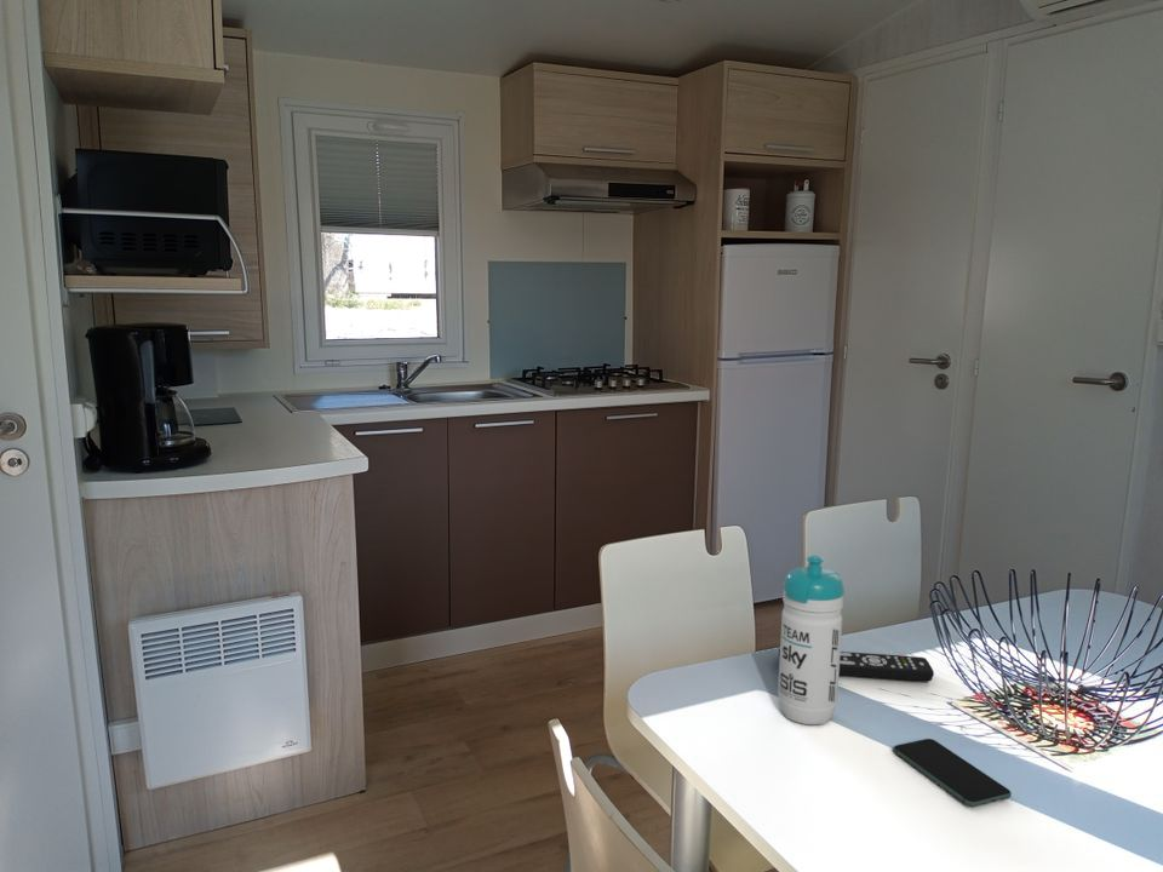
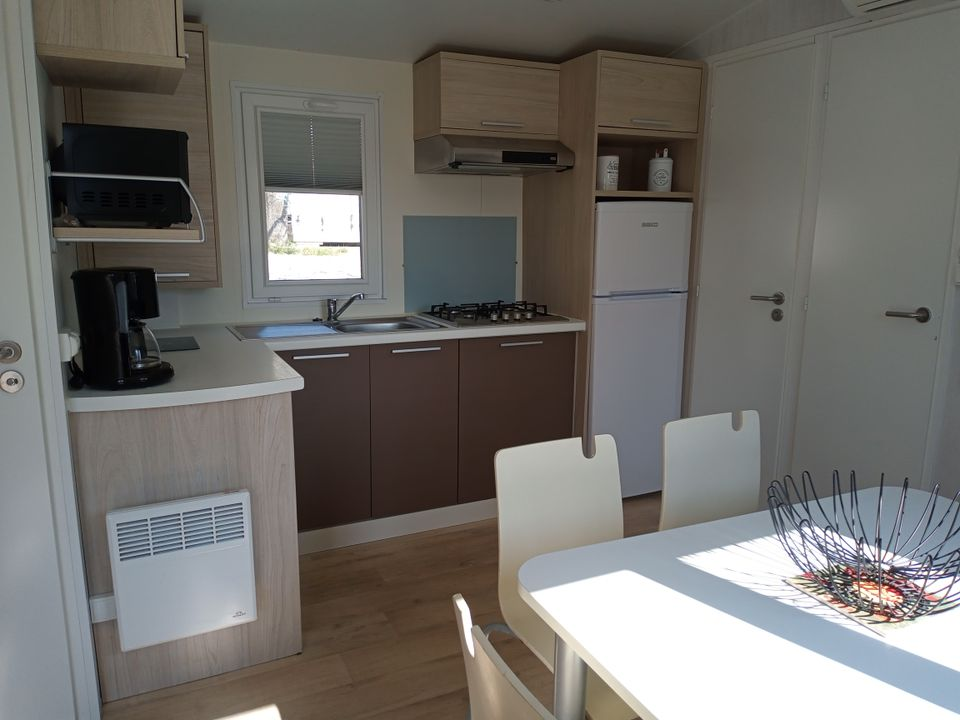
- smartphone (949, 770)
- water bottle (810, 636)
- remote control (853, 665)
